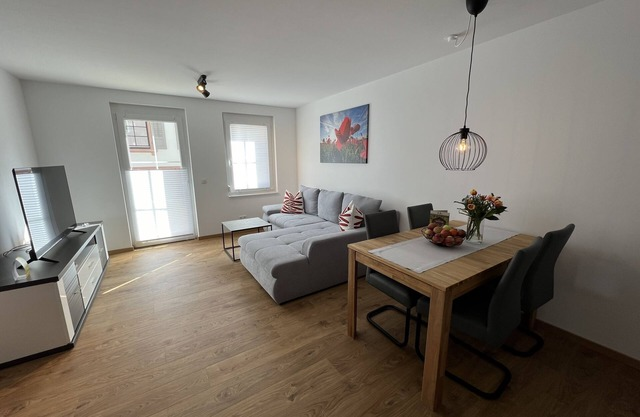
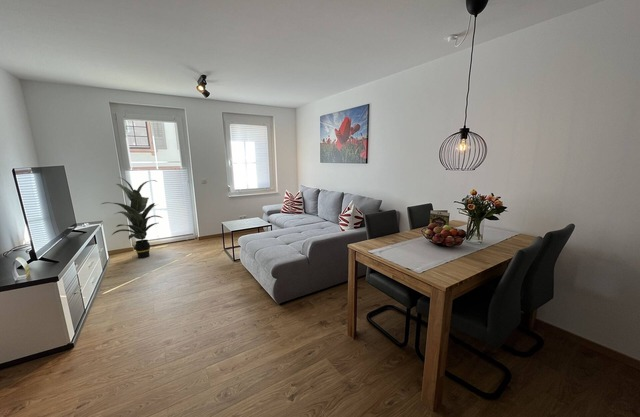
+ indoor plant (135, 217)
